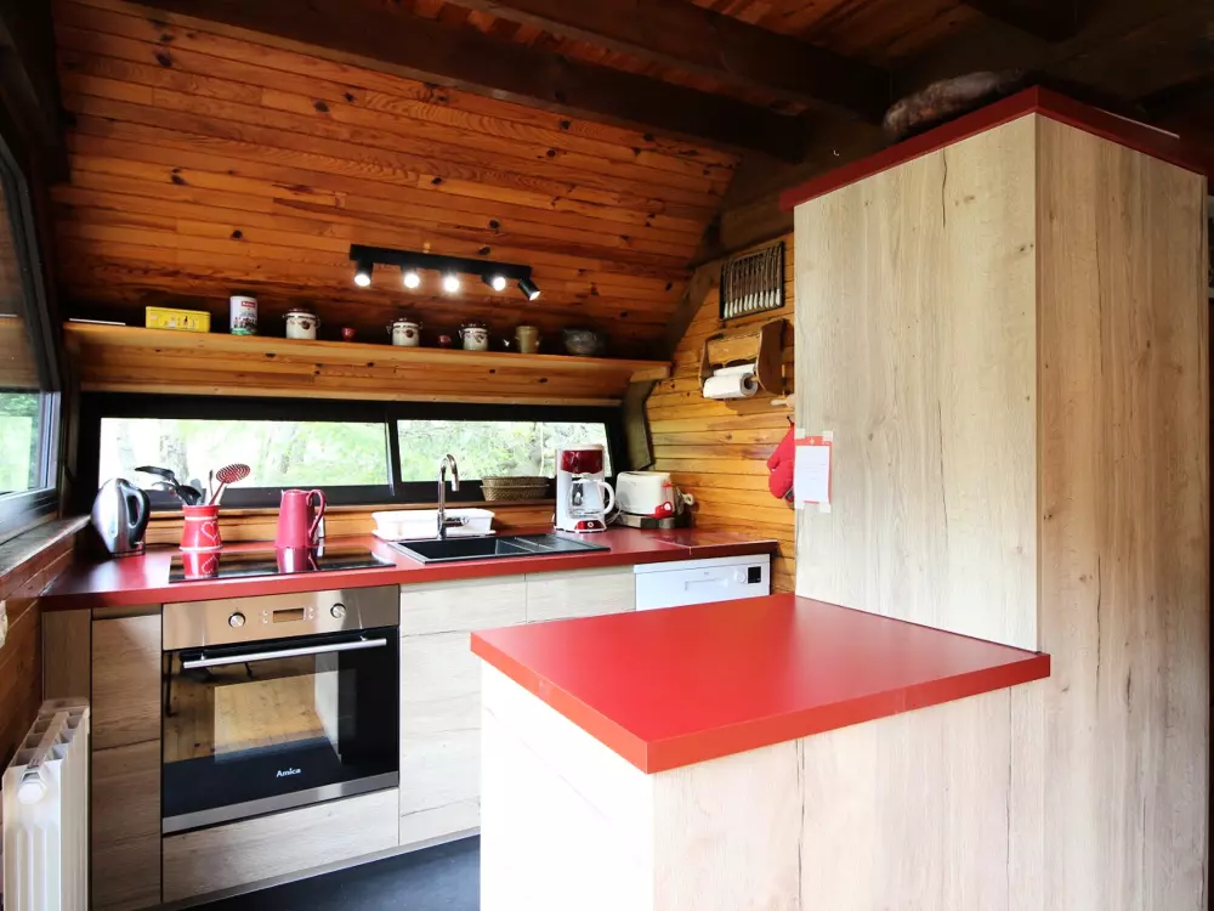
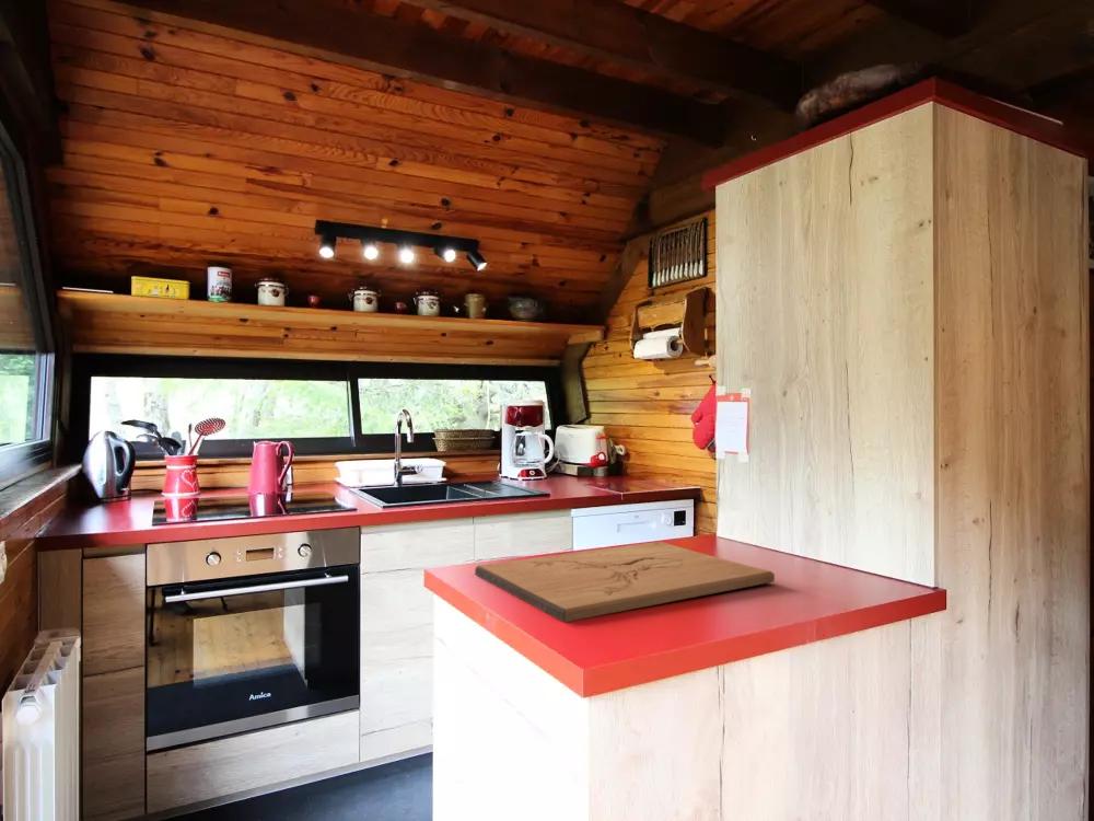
+ cutting board (621, 573)
